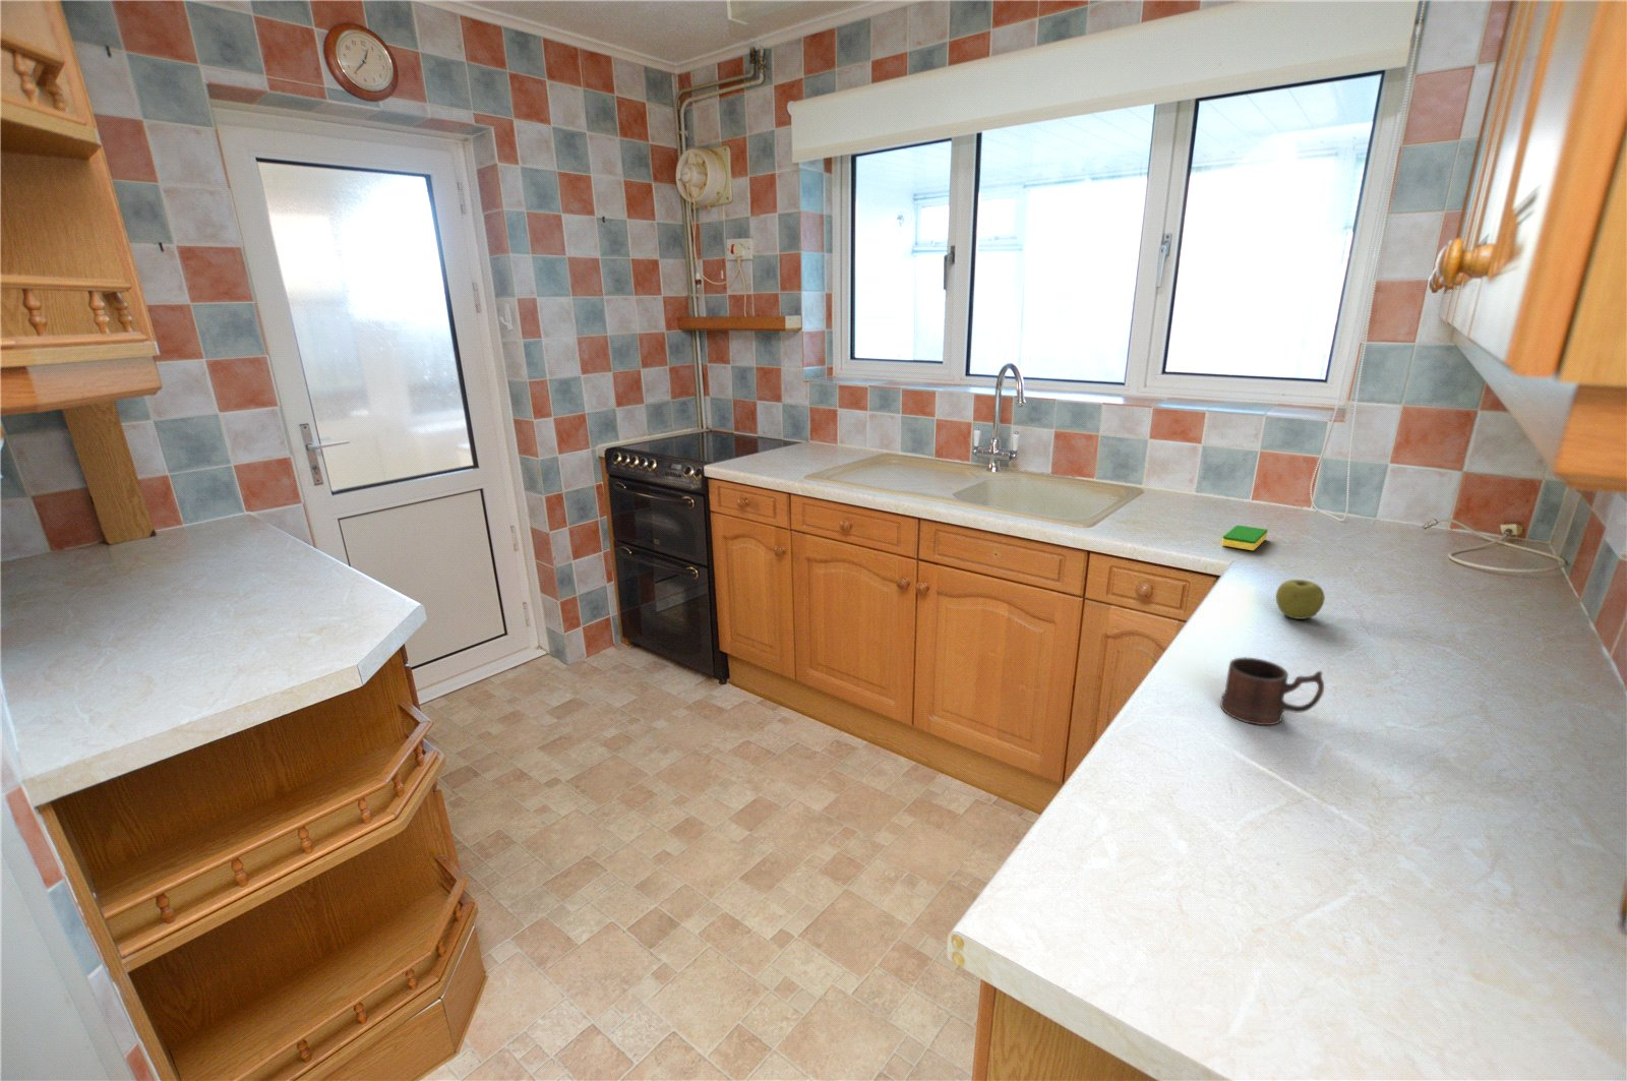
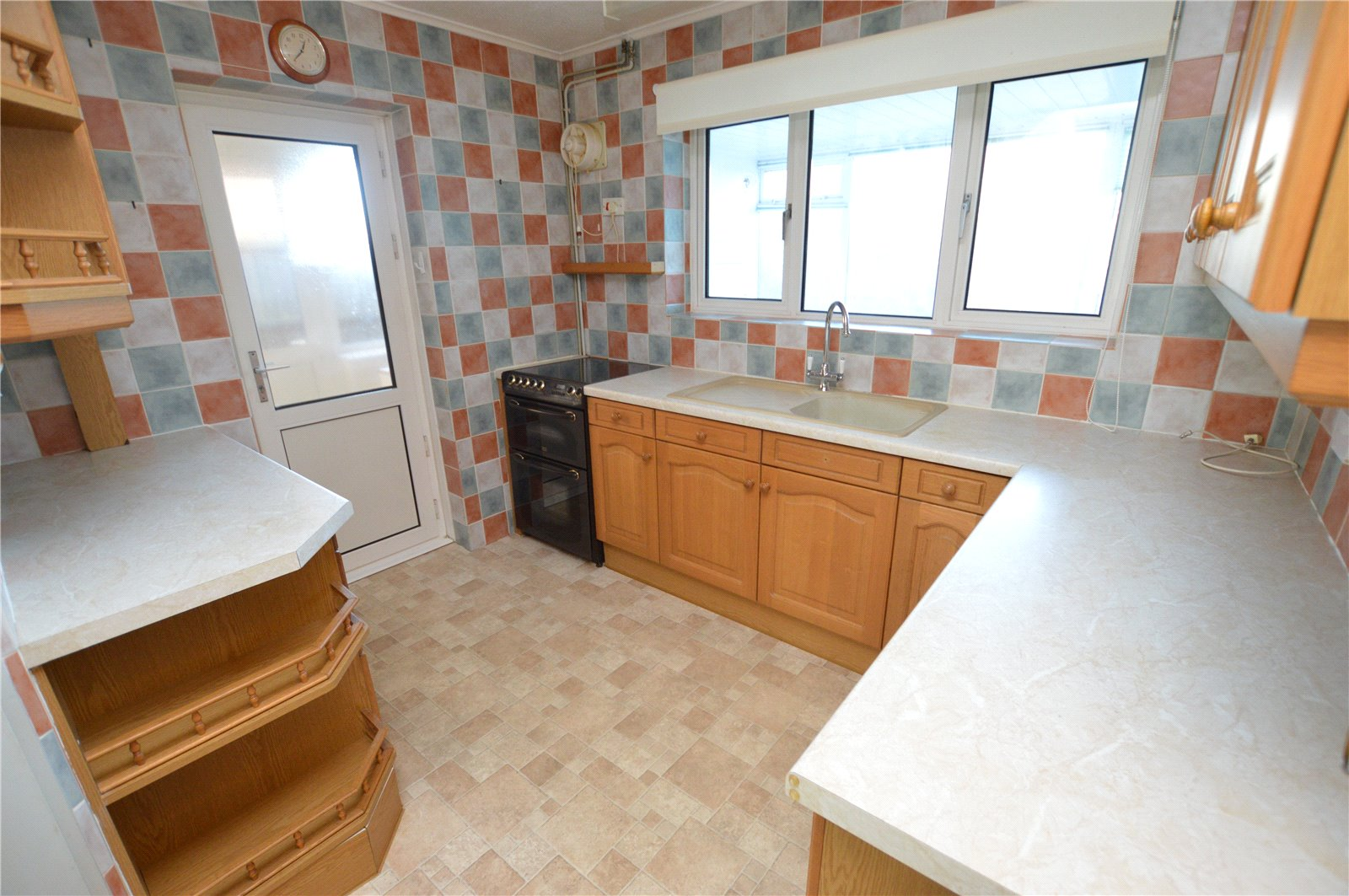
- apple (1300, 600)
- mug (1271, 689)
- dish sponge (1245, 537)
